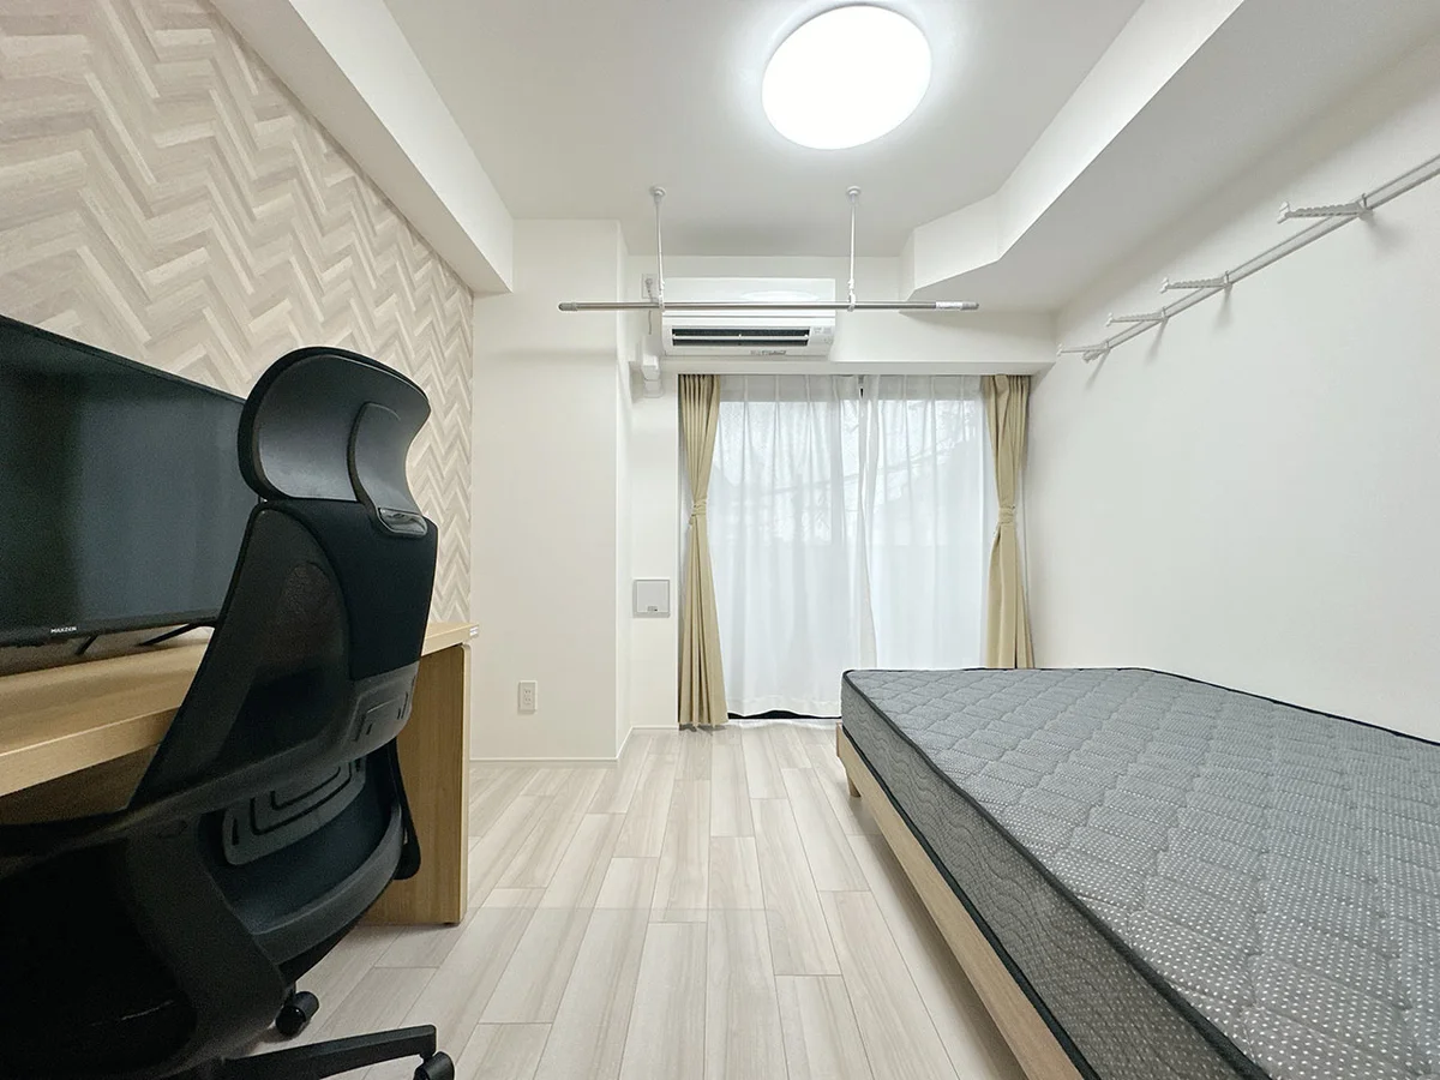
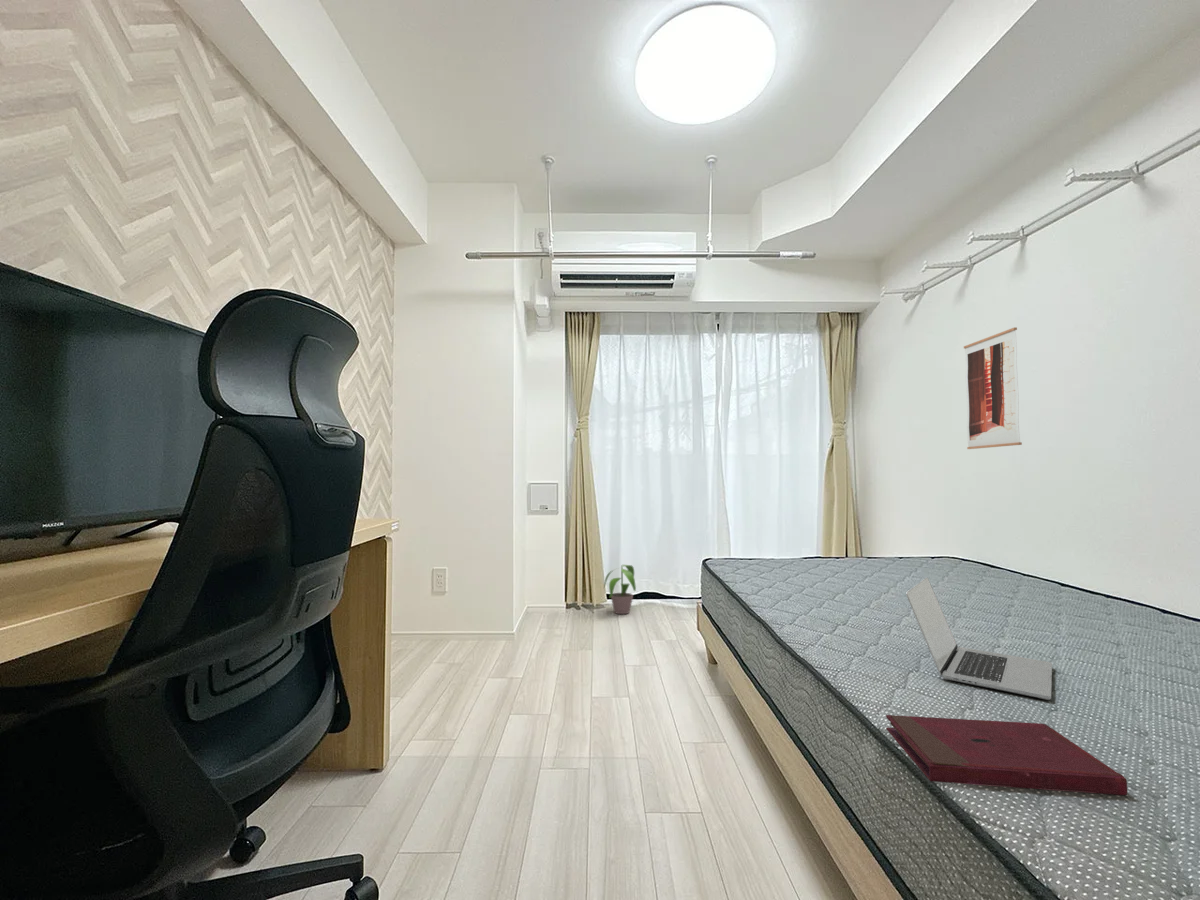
+ potted plant (621, 588)
+ book (992, 750)
+ wall art (990, 392)
+ laptop (974, 649)
